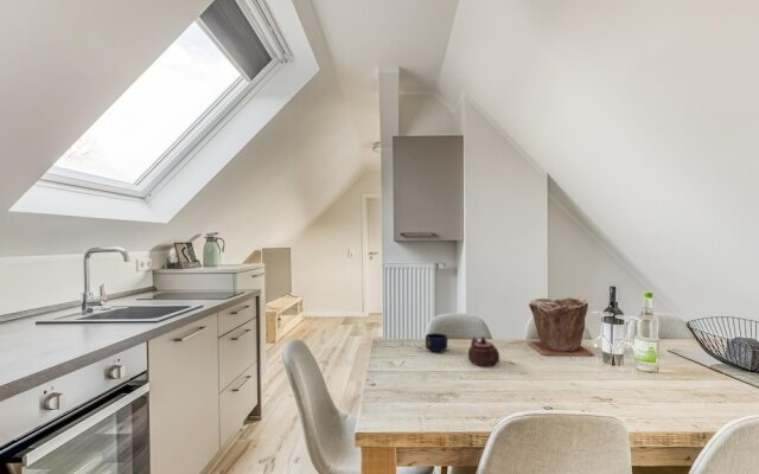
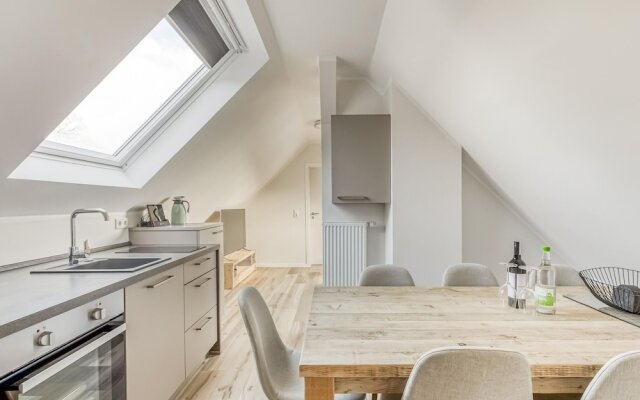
- plant pot (559, 324)
- teapot (483, 350)
- mug (438, 342)
